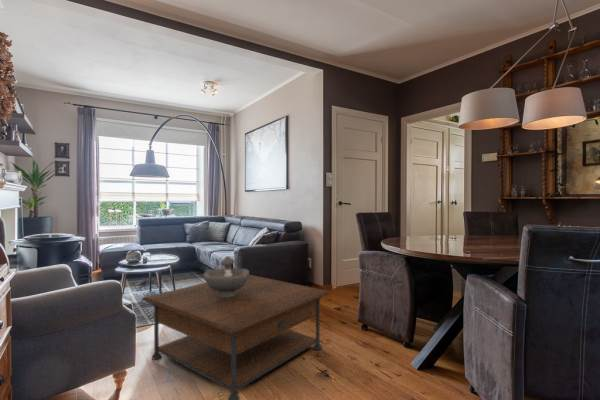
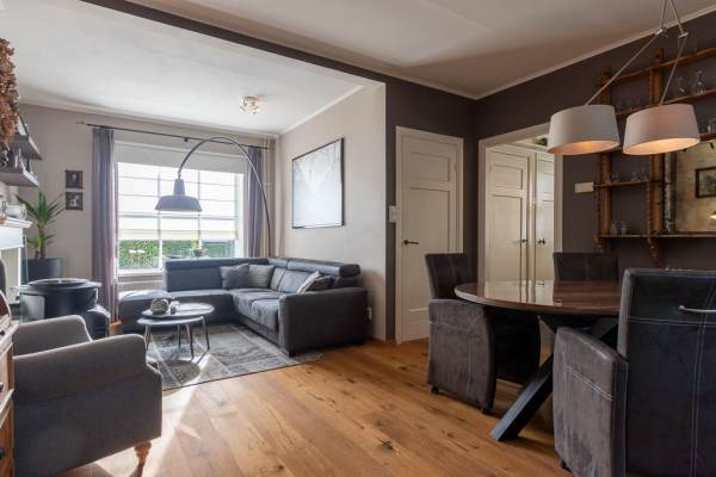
- coffee table (239, 323)
- decorative bowl (226, 274)
